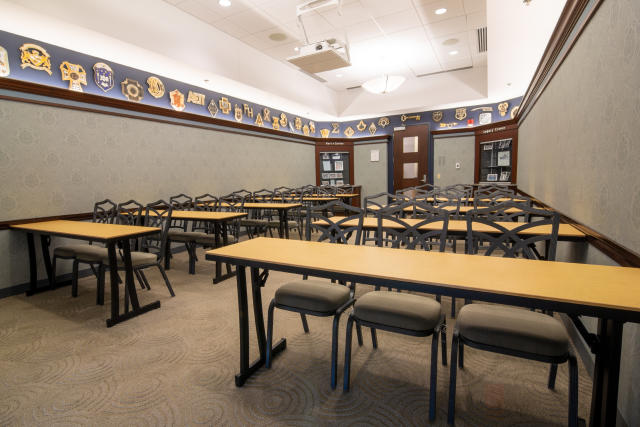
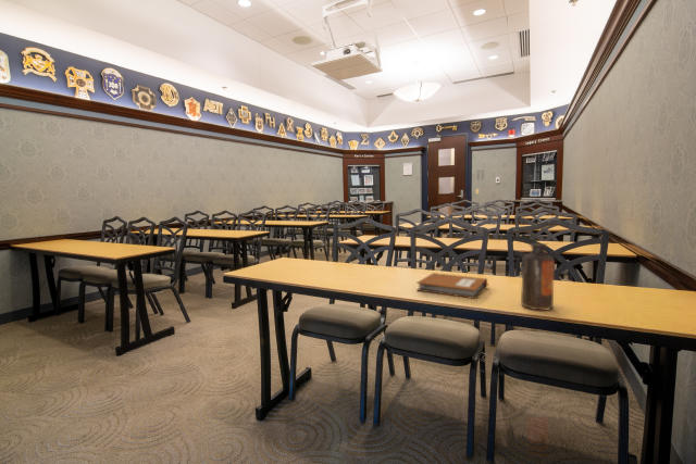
+ notebook (453, 284)
+ bottle (537, 275)
